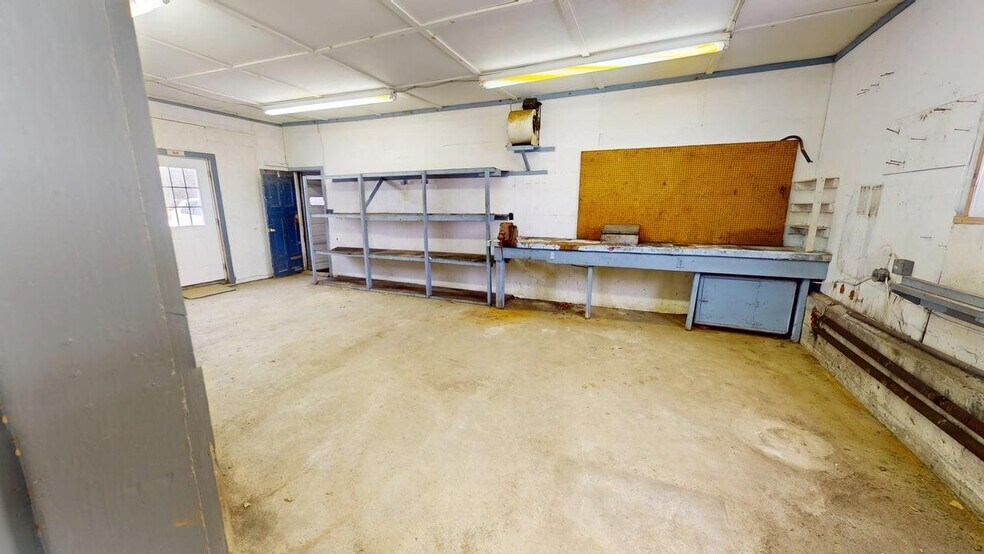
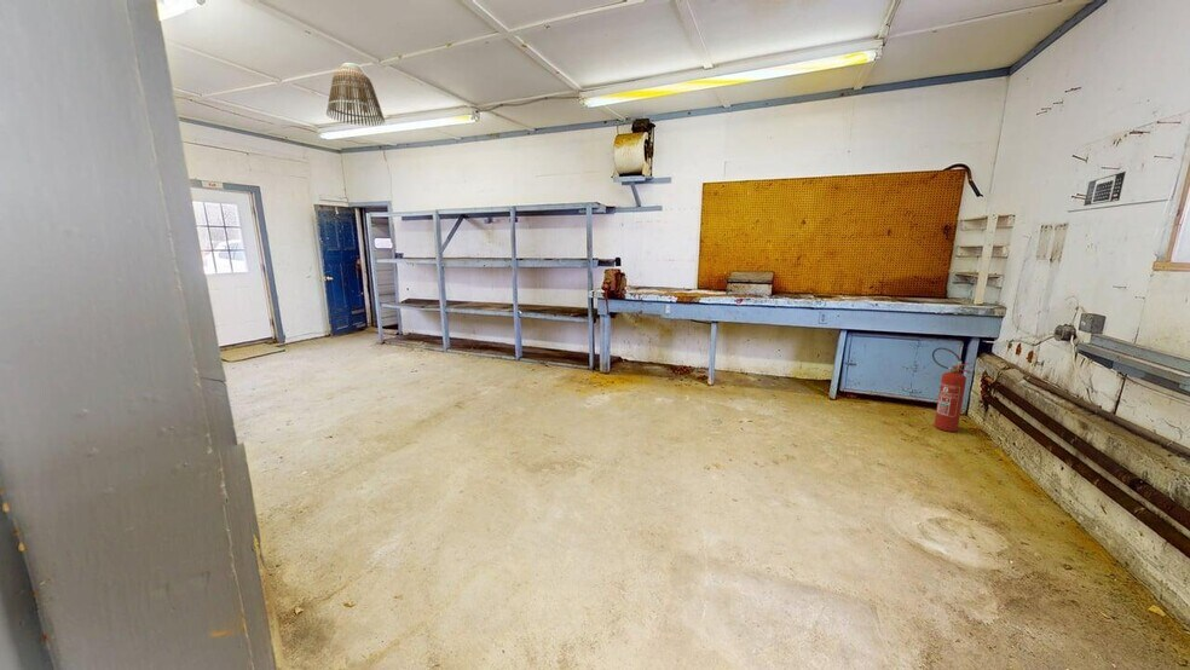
+ calendar (1103, 189)
+ lamp shade (353, 92)
+ fire extinguisher (946, 388)
